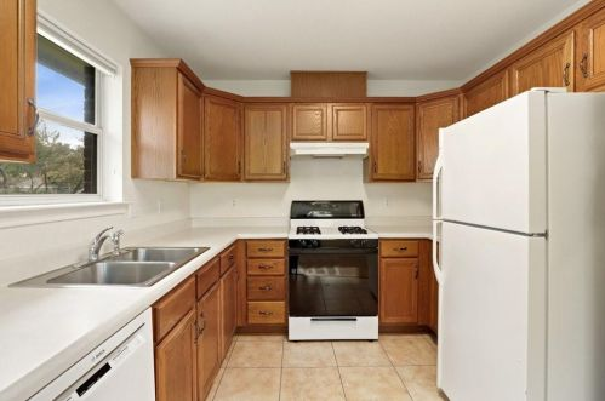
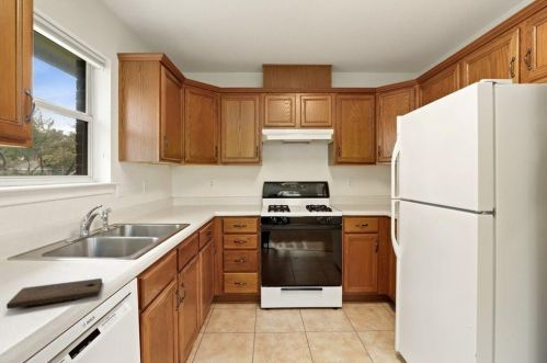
+ cutting board (59, 292)
